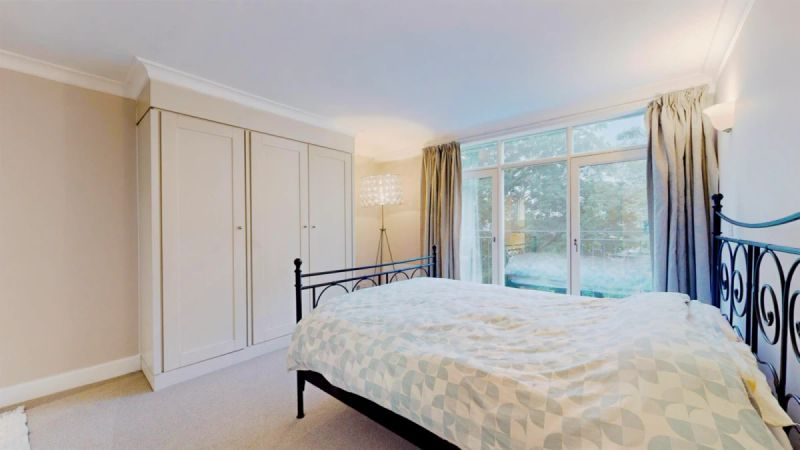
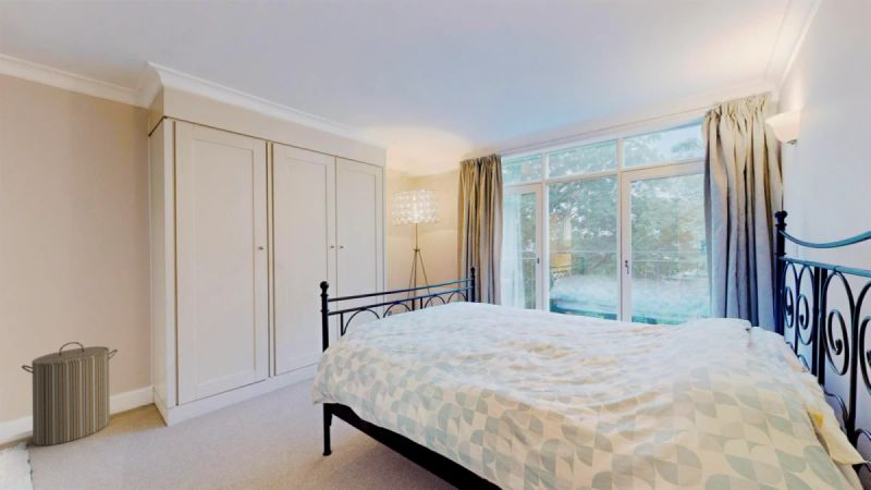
+ laundry hamper (73, 385)
